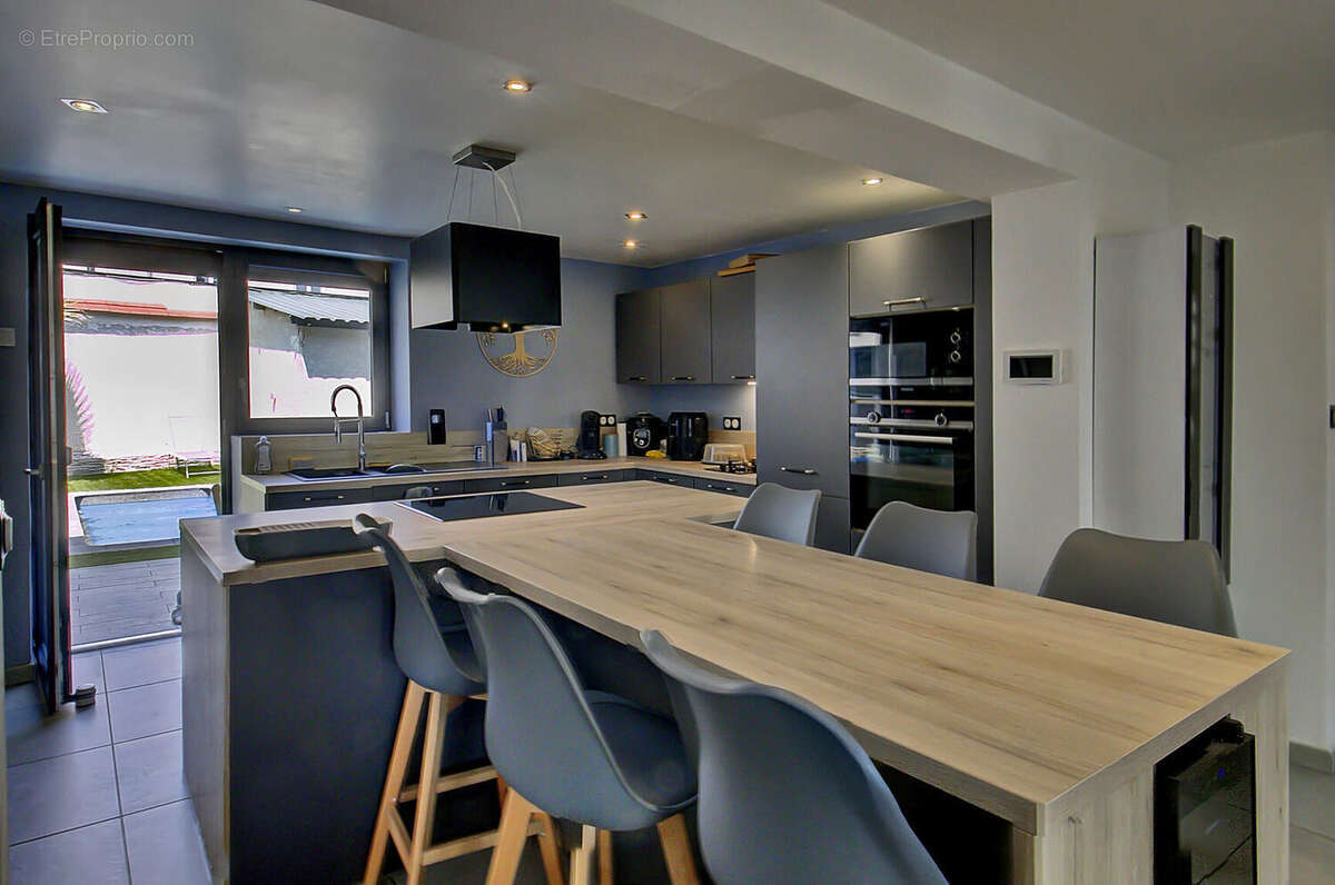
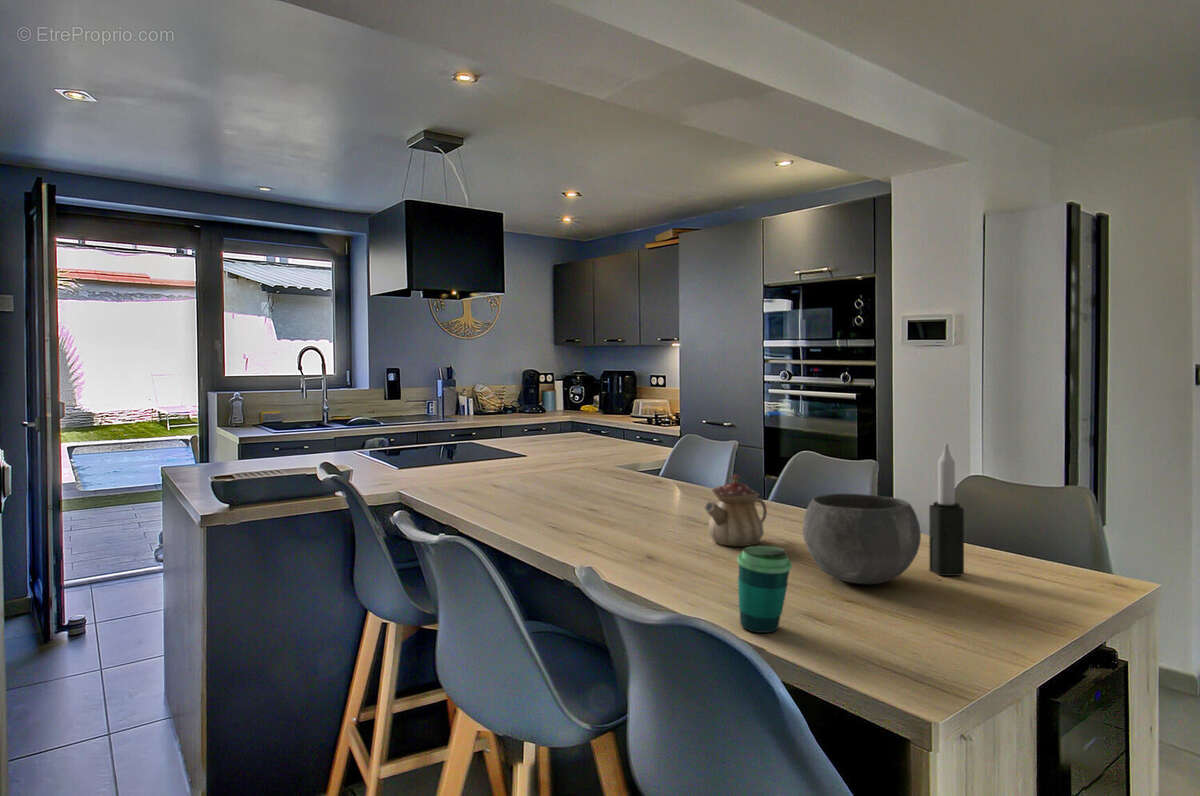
+ candle (946, 508)
+ cup (764, 589)
+ teapot (738, 507)
+ bowl (859, 540)
